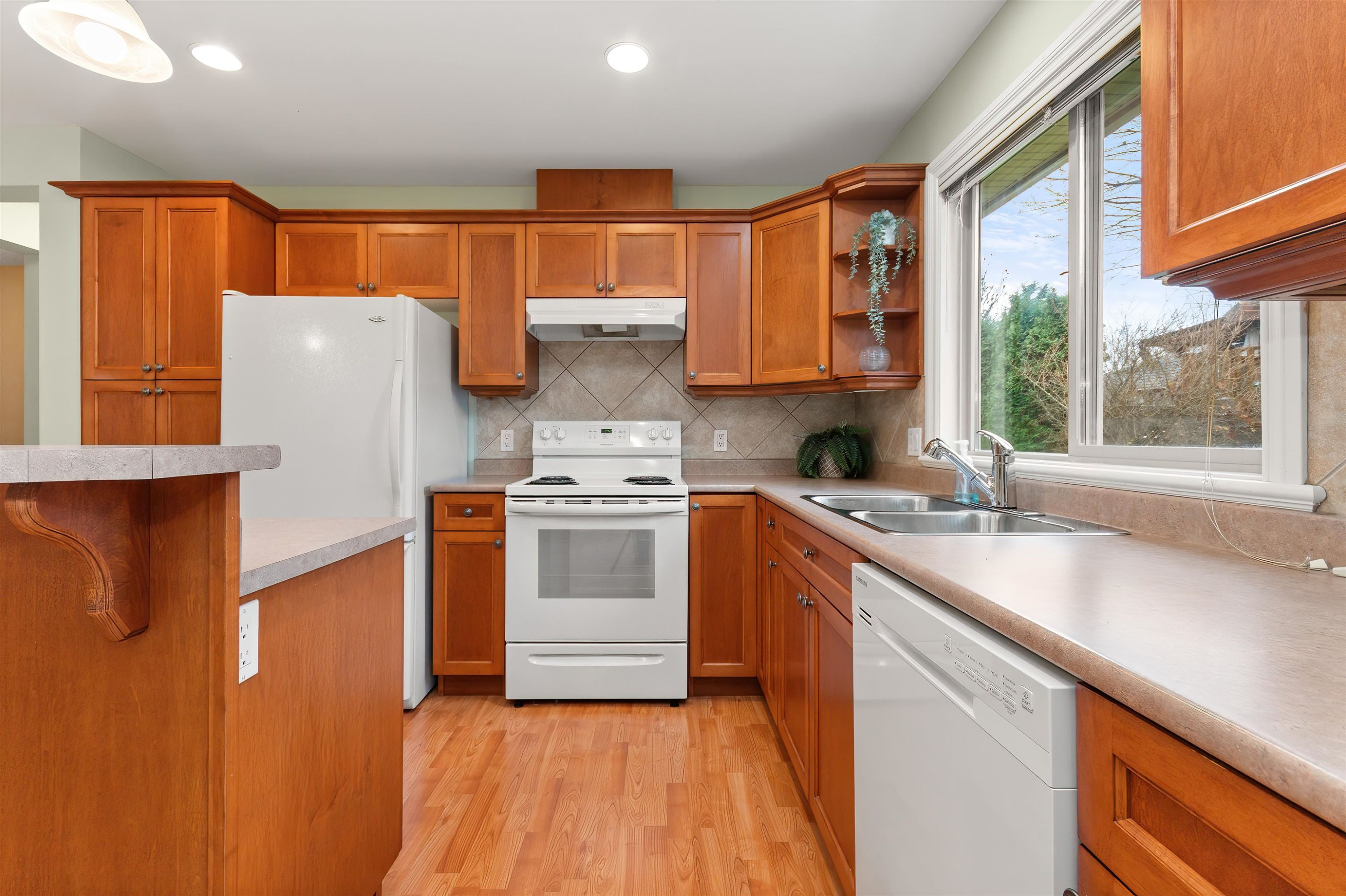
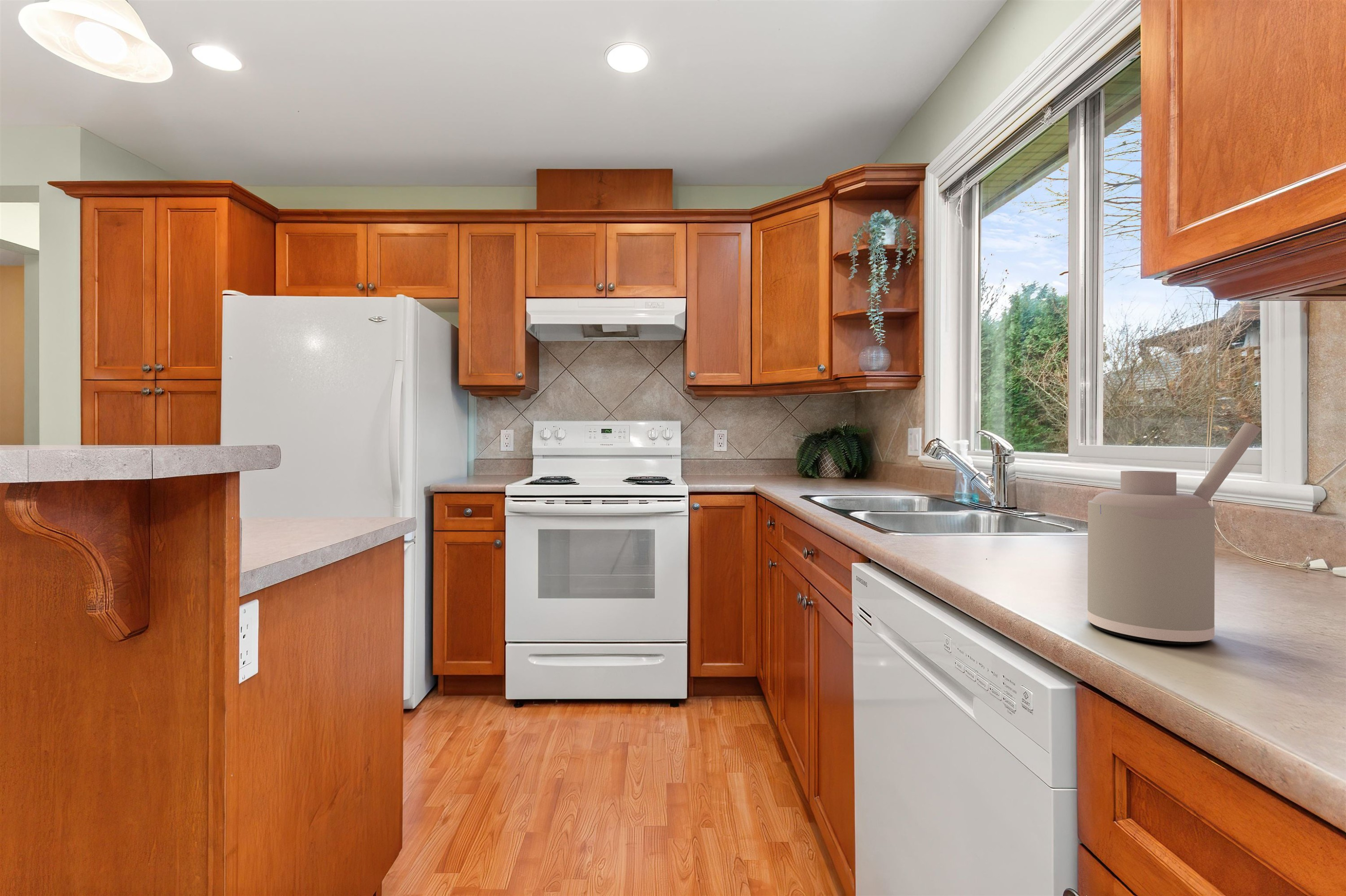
+ soap dispenser (1170, 528)
